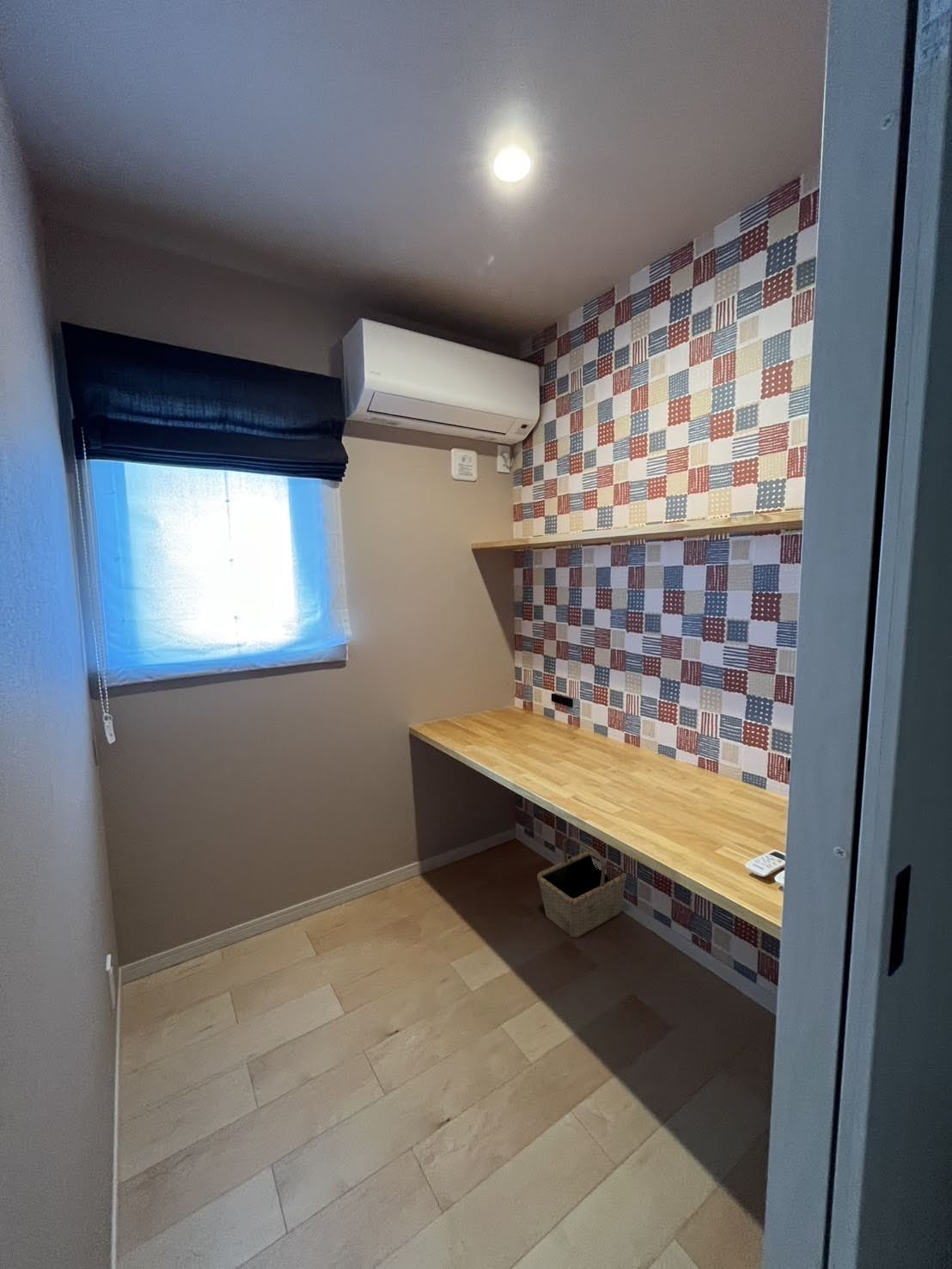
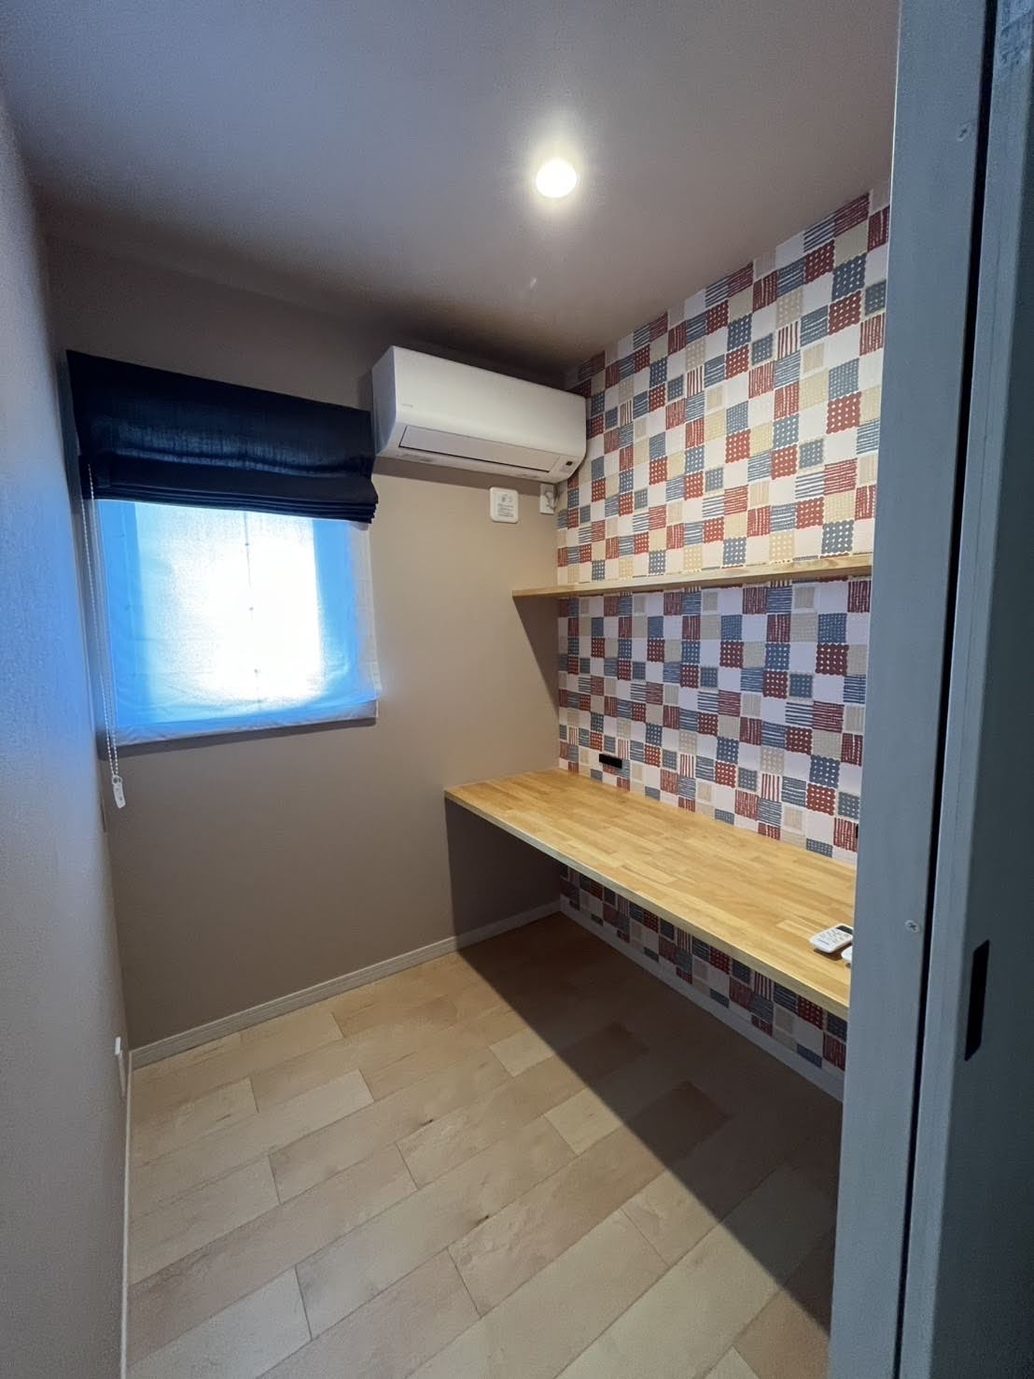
- basket (582, 878)
